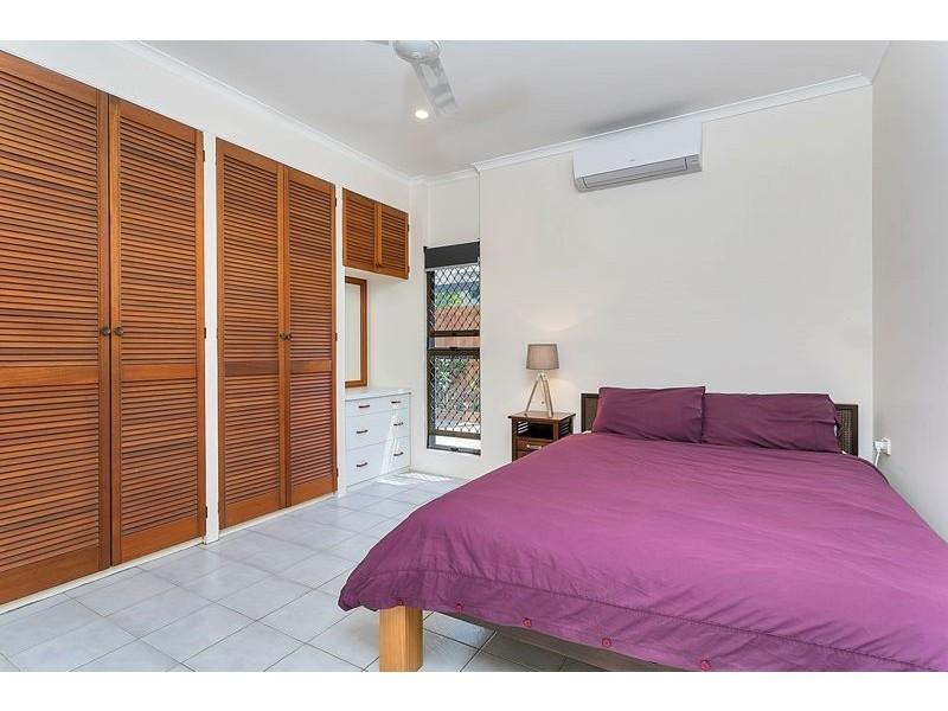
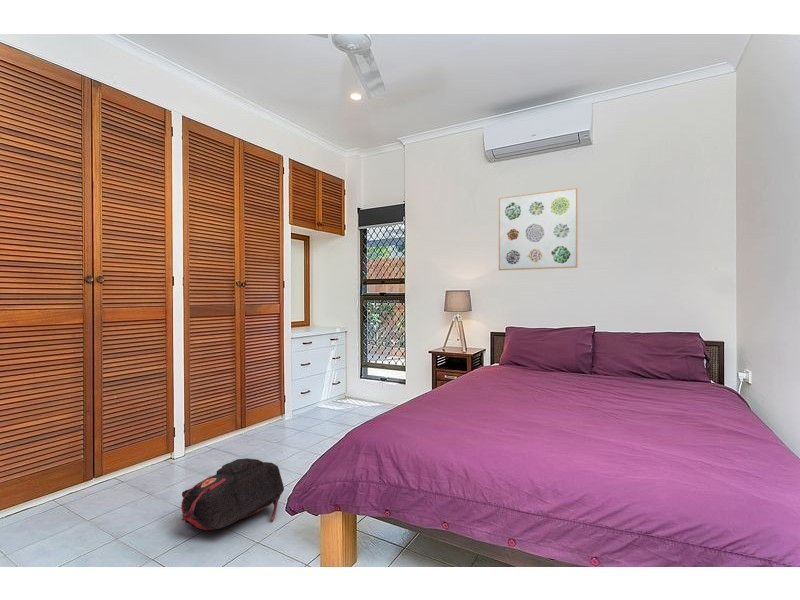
+ wall art (536, 231)
+ backpack (232, 491)
